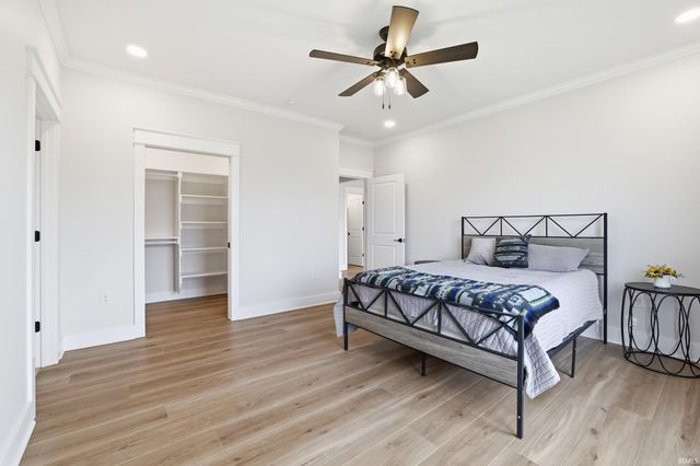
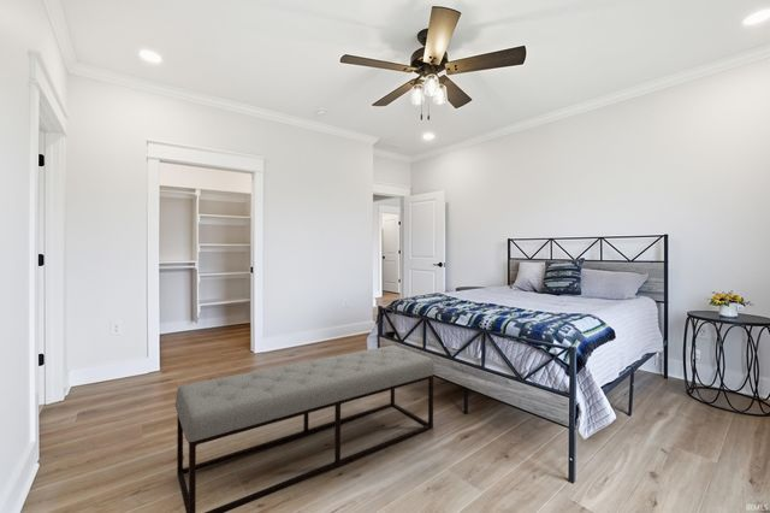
+ bench (320, 408)
